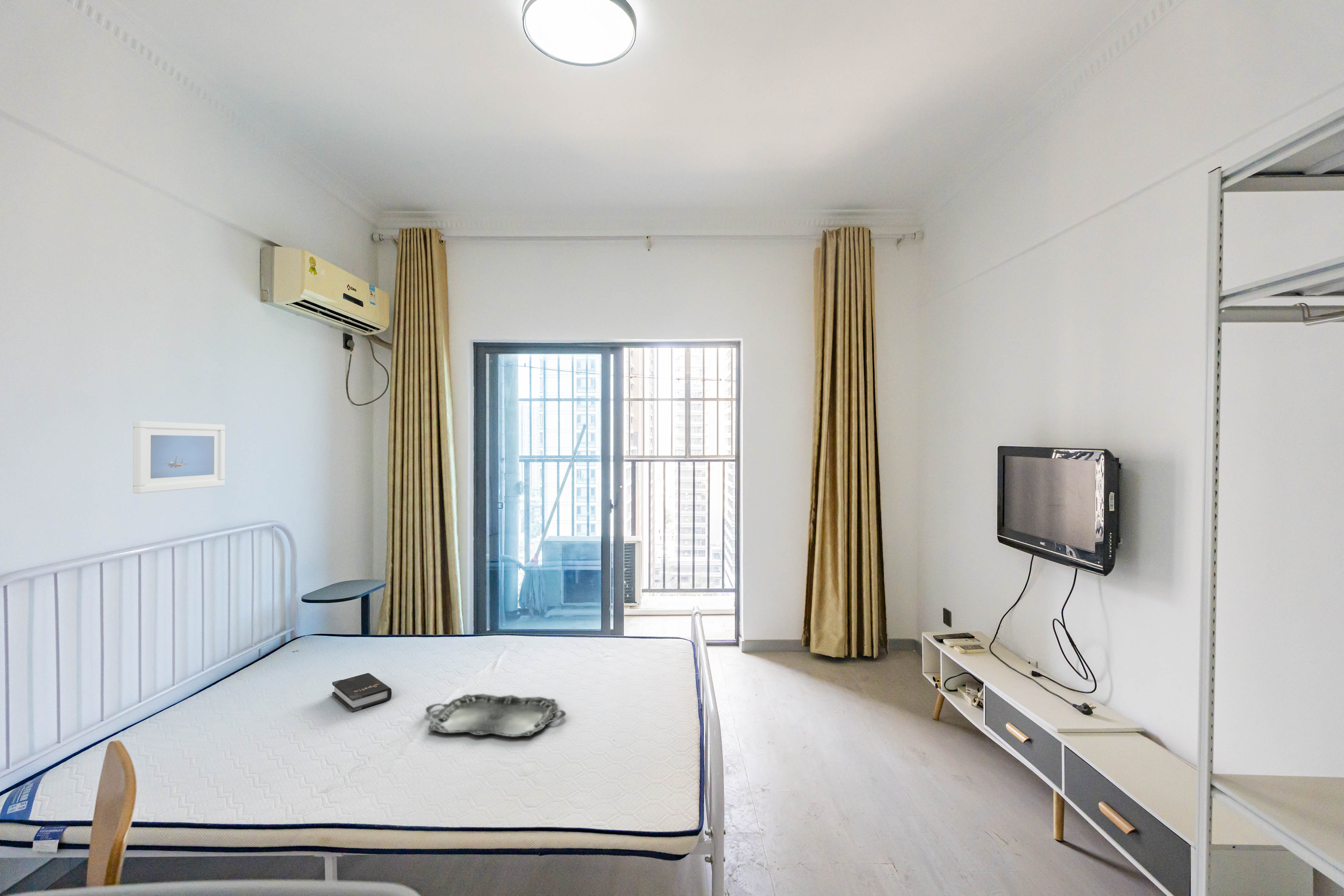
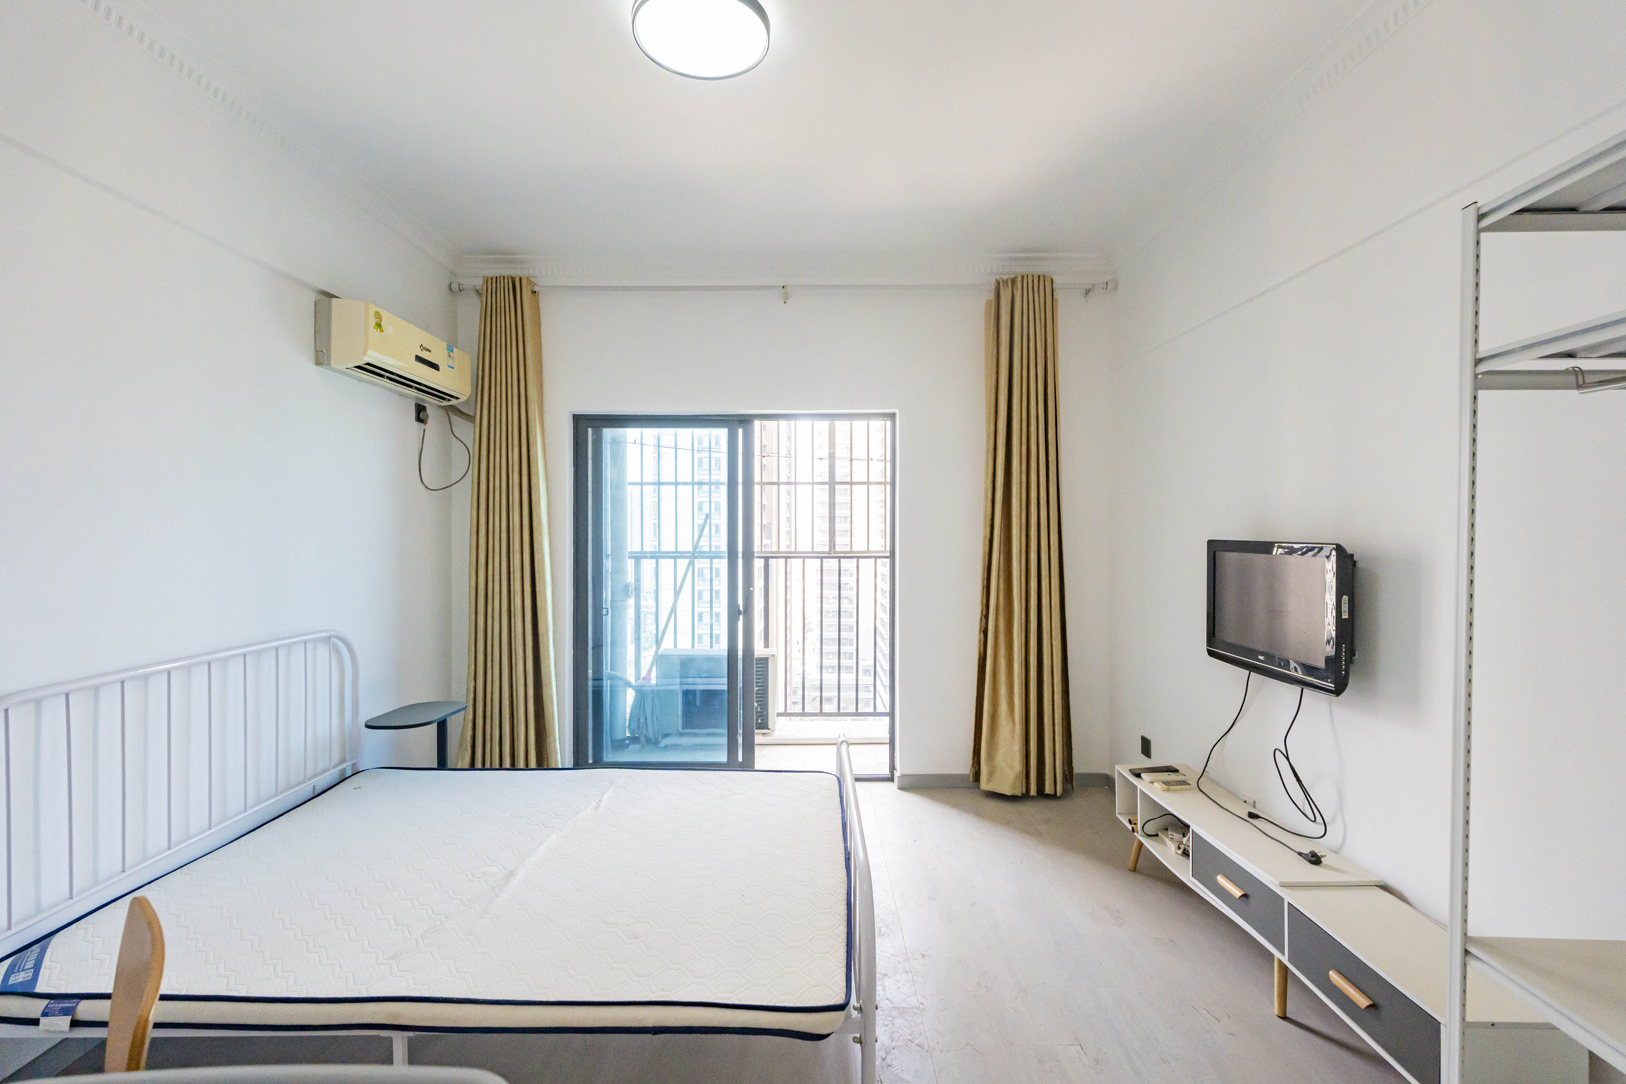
- hardback book (362, 691)
- serving tray (496, 714)
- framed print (183, 456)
